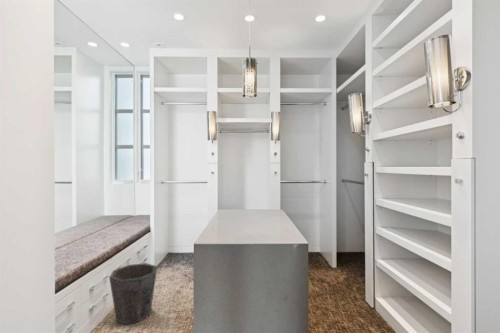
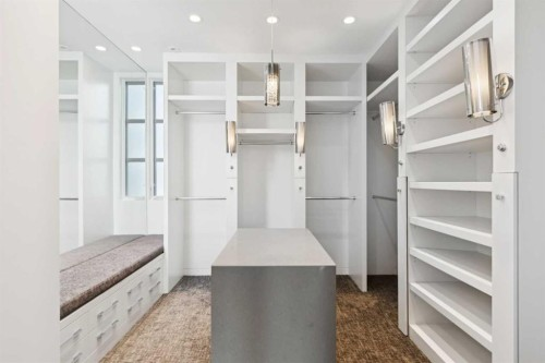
- waste bin (134, 292)
